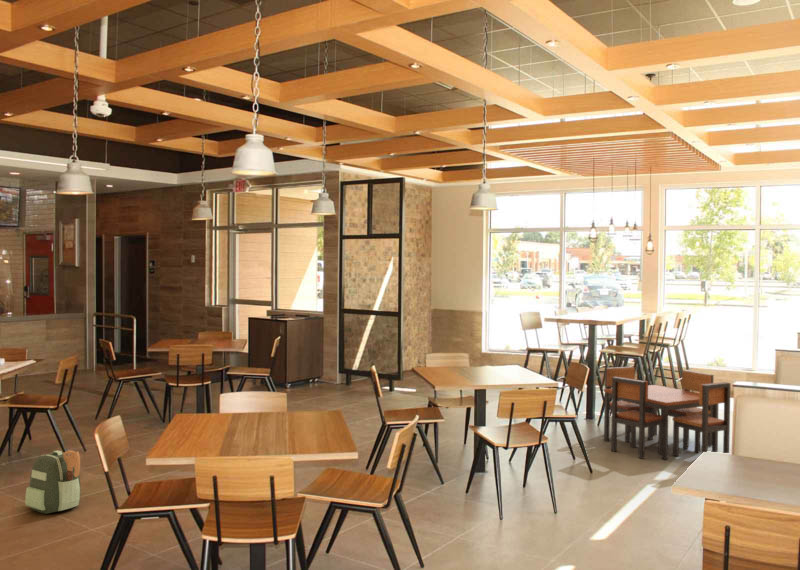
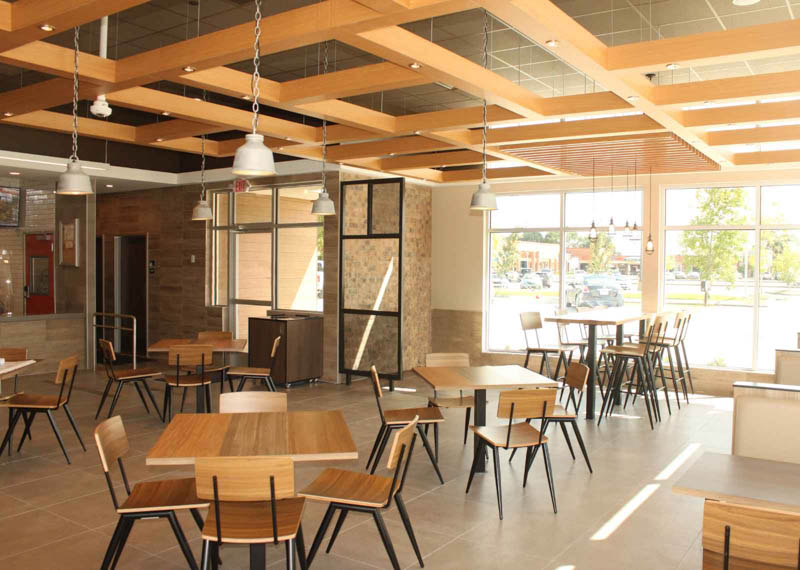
- backpack (54, 478)
- dining table (661, 411)
